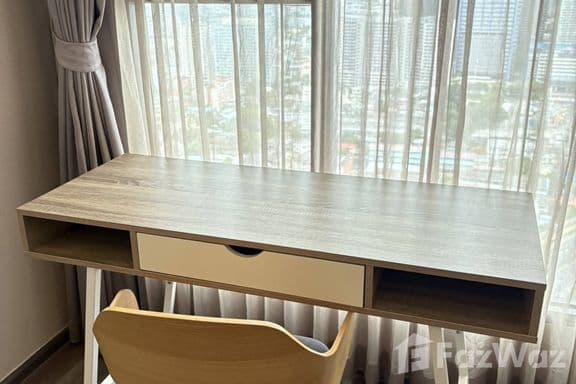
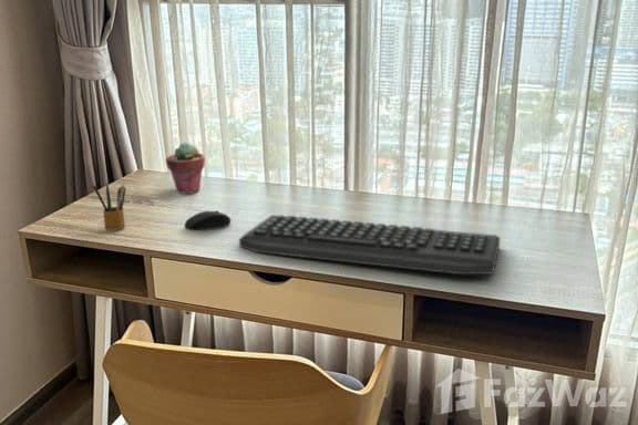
+ mouse (207, 218)
+ pencil box (111, 205)
+ potted succulent (186, 166)
+ keyboard (368, 240)
